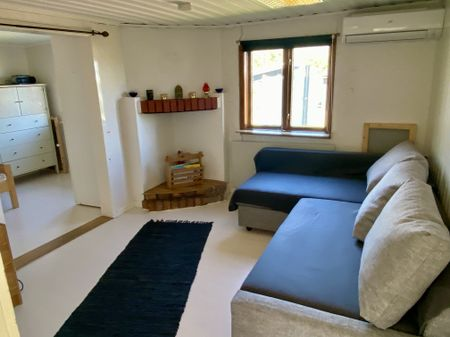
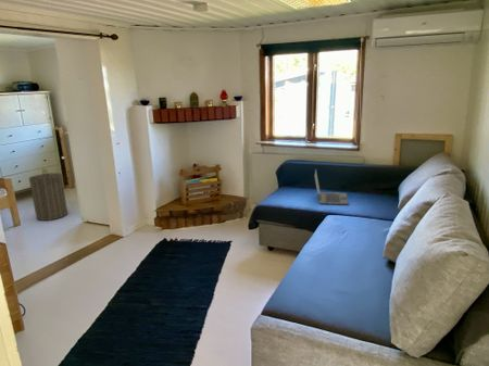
+ laptop (330, 192)
+ laundry hamper (48, 192)
